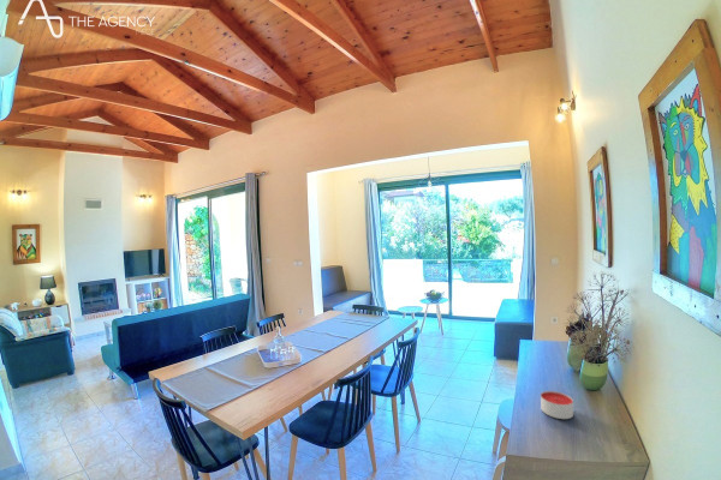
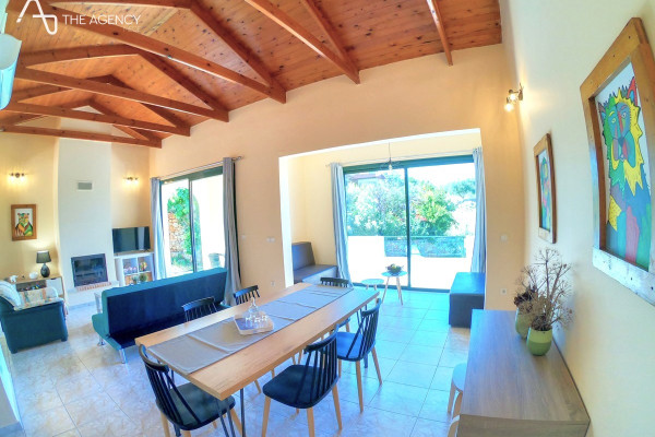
- candle (556, 403)
